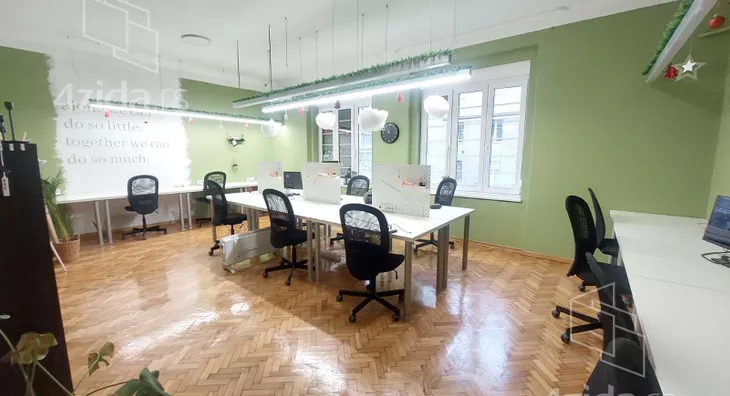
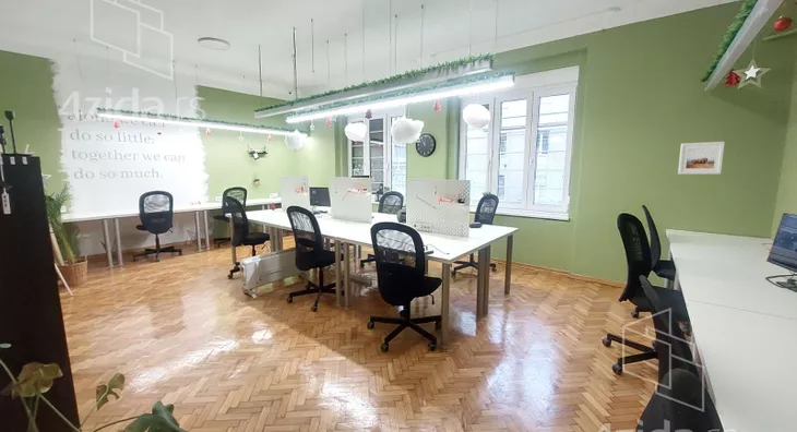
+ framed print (700, 158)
